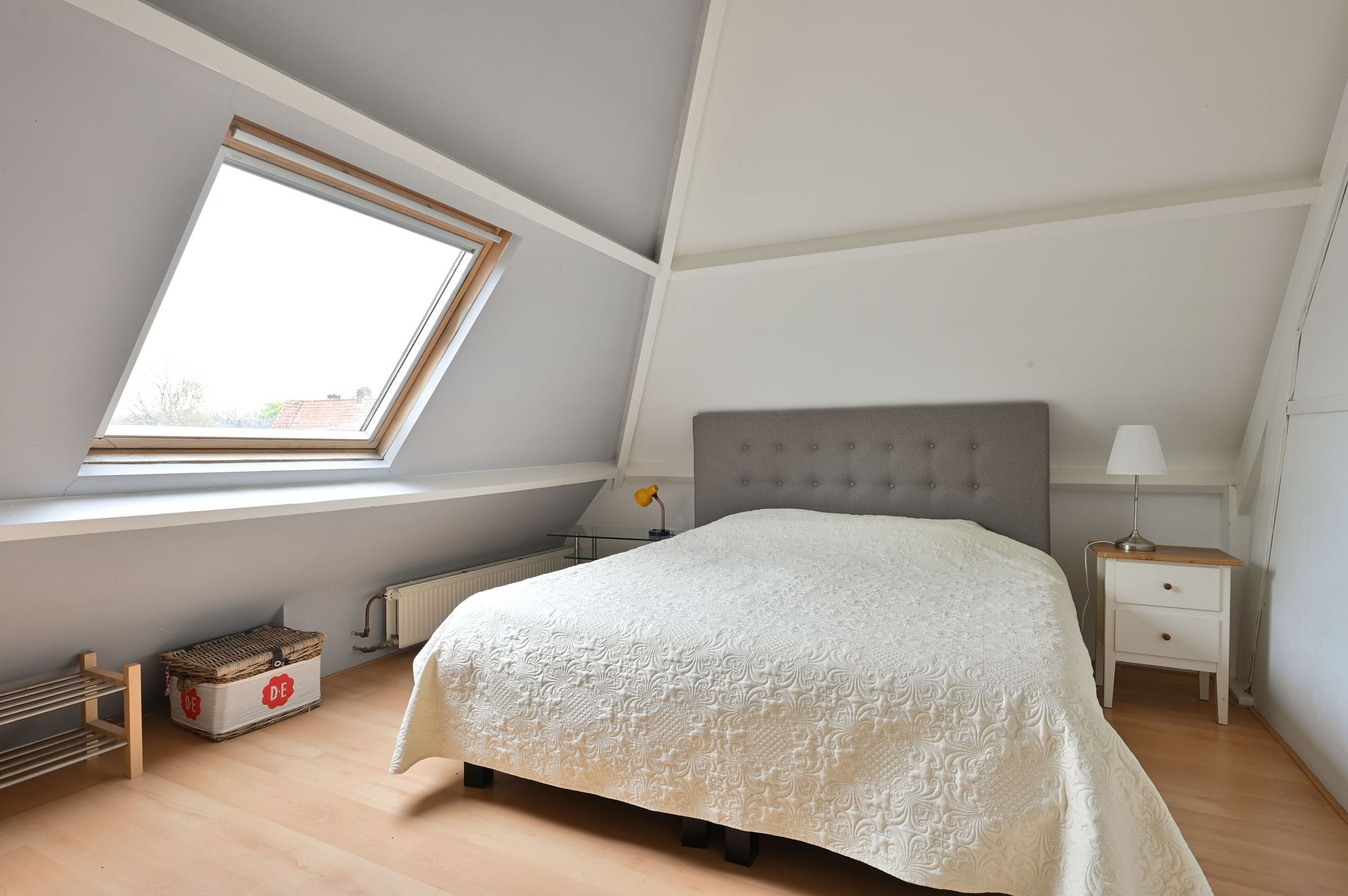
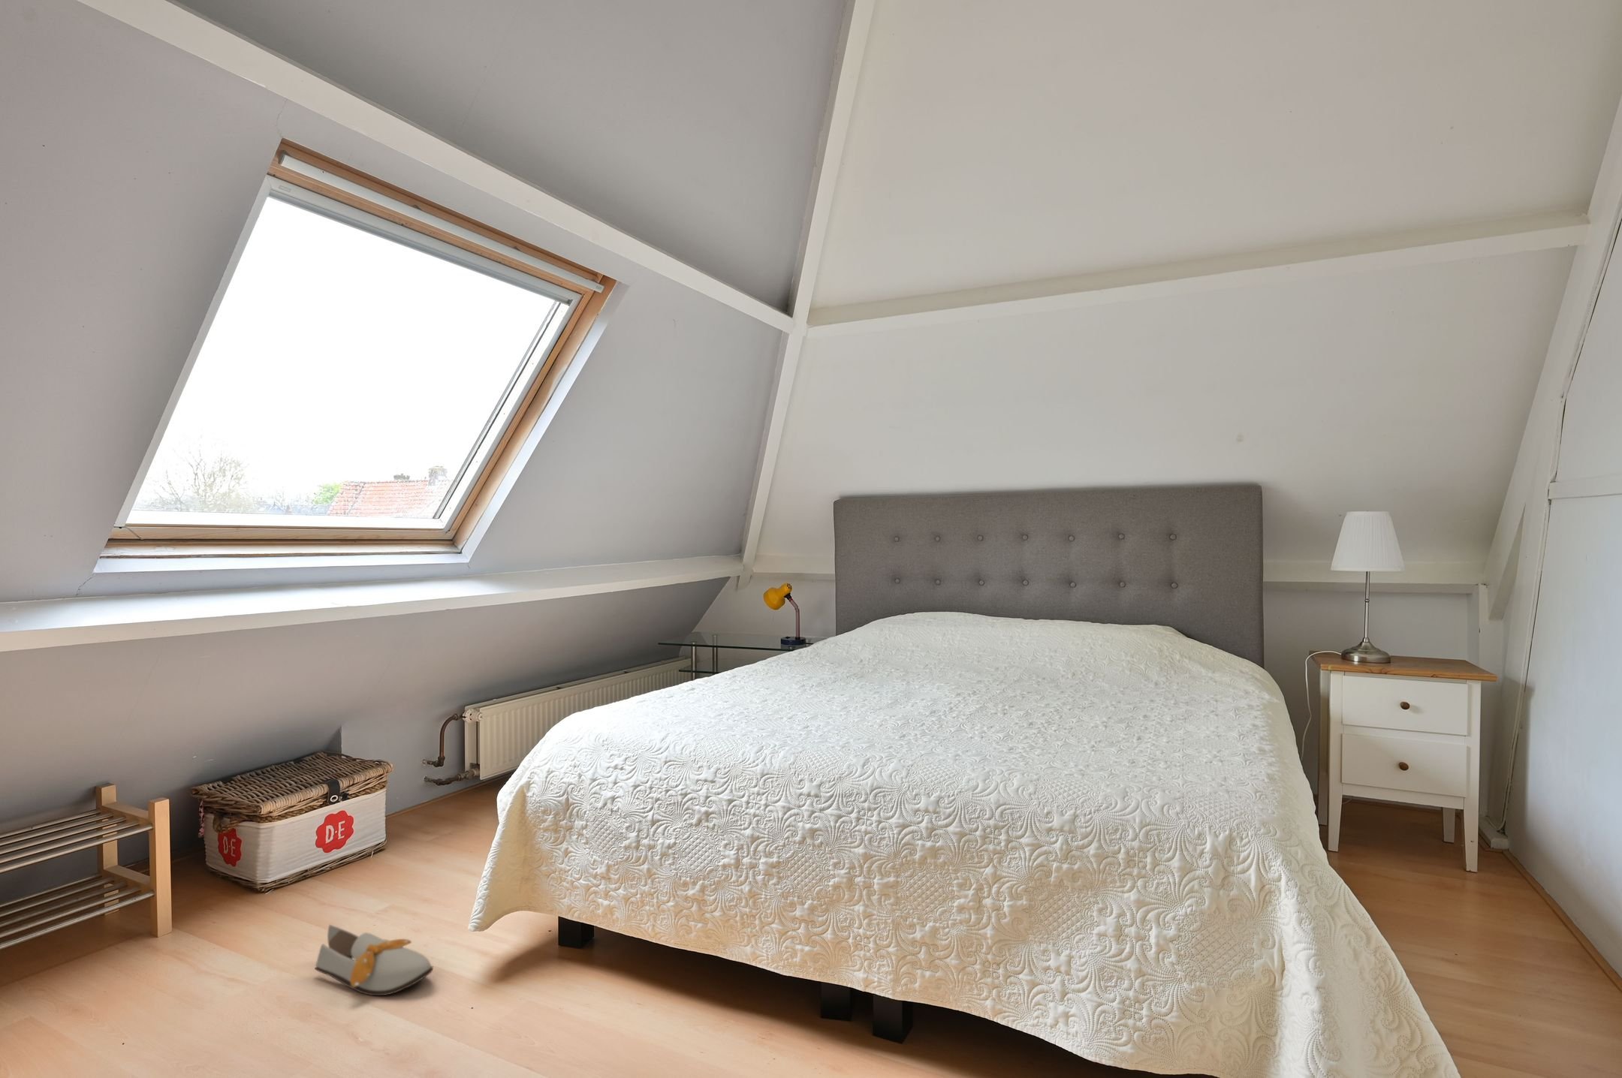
+ shoe (363, 960)
